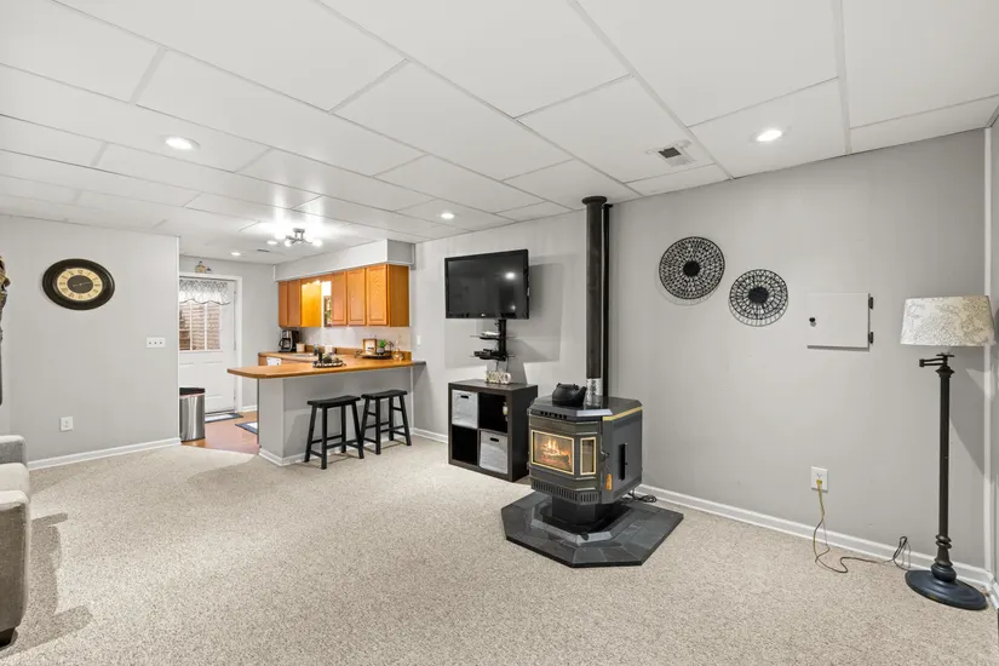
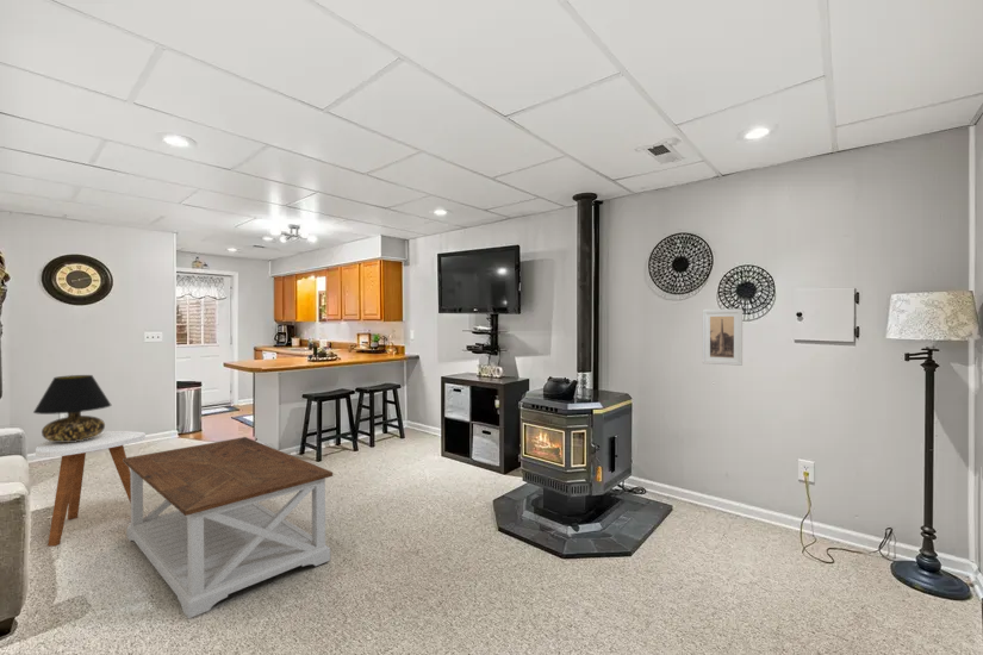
+ table lamp (74, 407)
+ coffee table (223, 506)
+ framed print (722, 336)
+ side table (81, 481)
